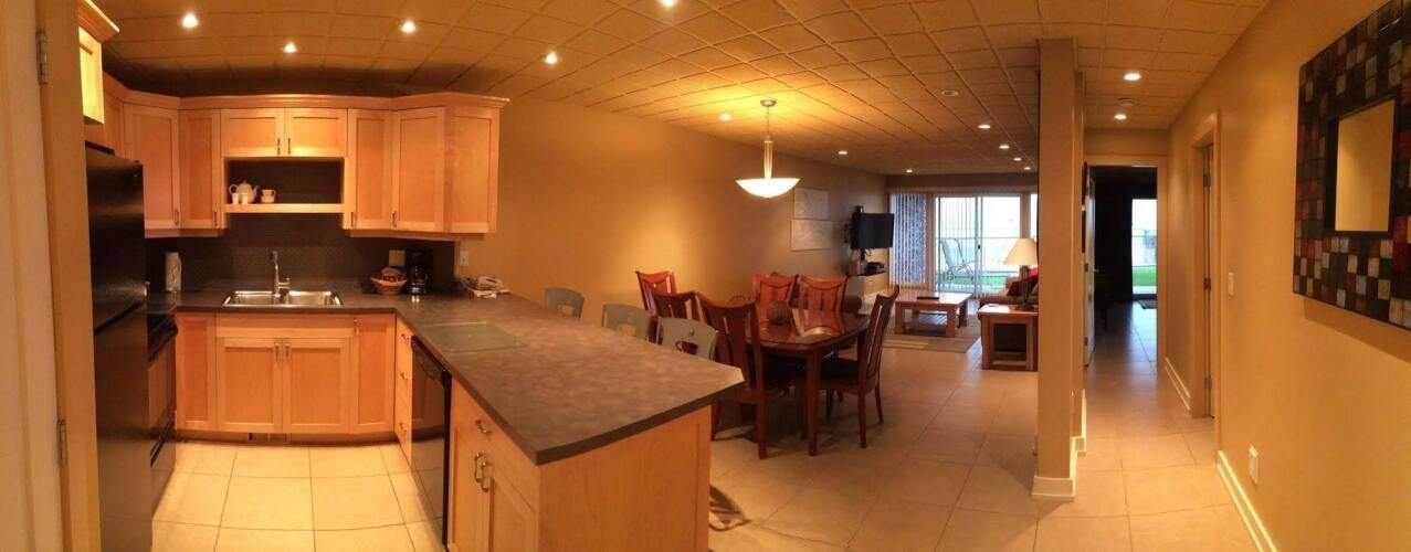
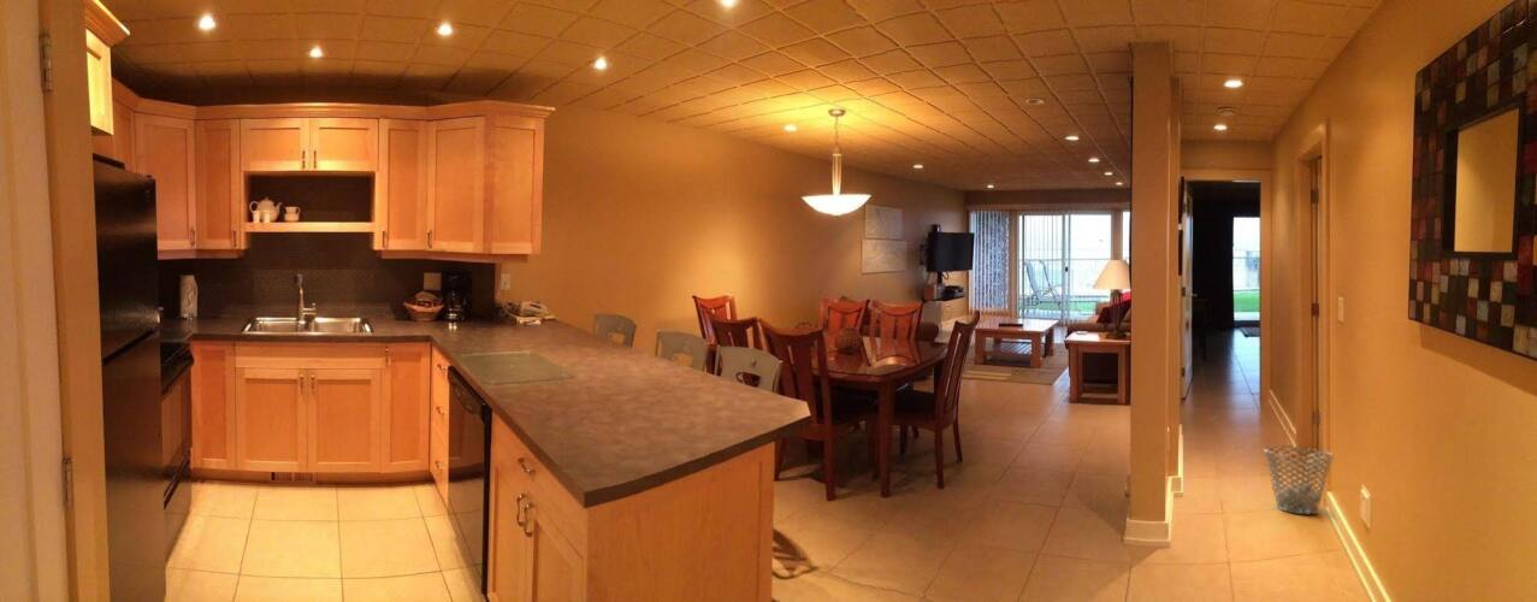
+ waste basket (1296, 480)
